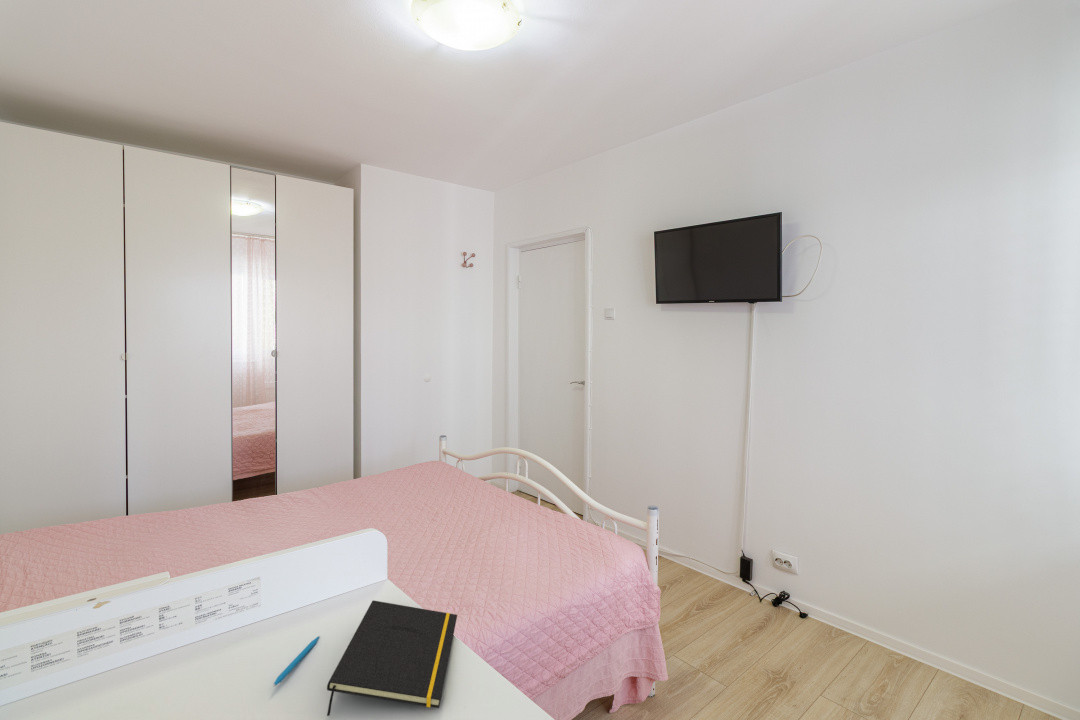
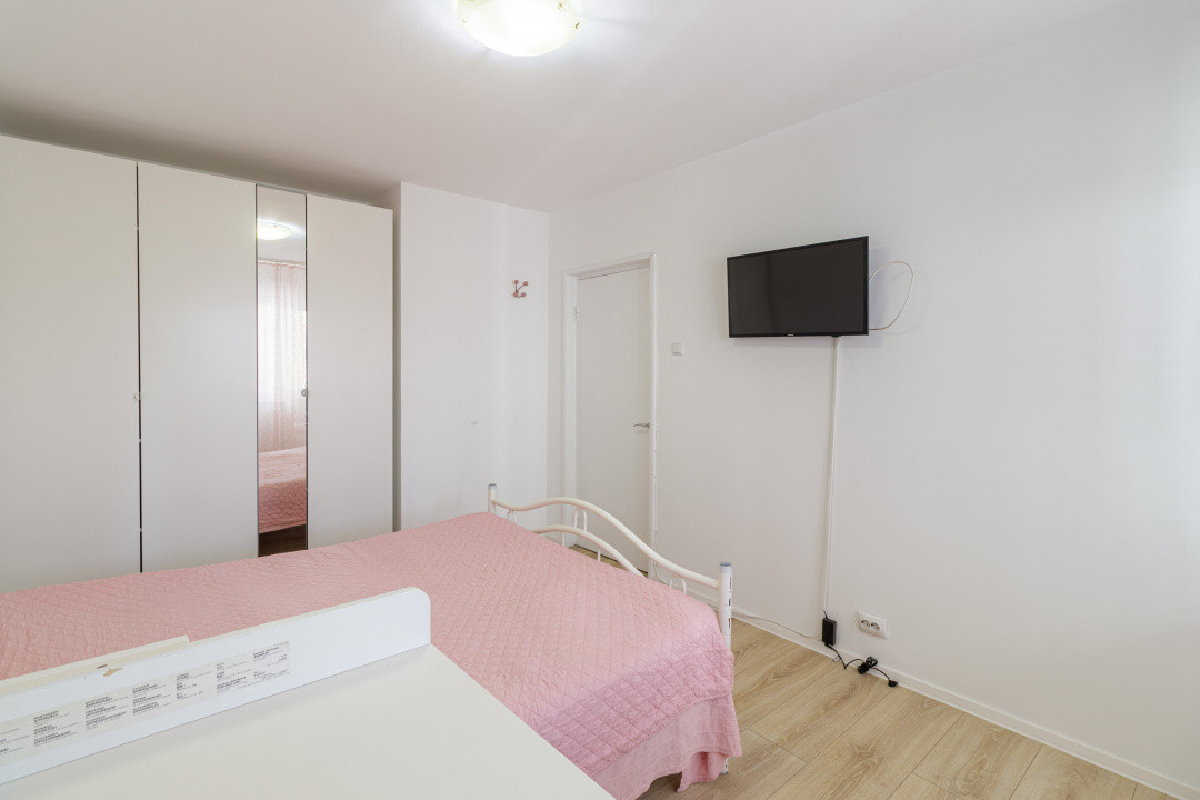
- pen (298, 658)
- notepad (401, 647)
